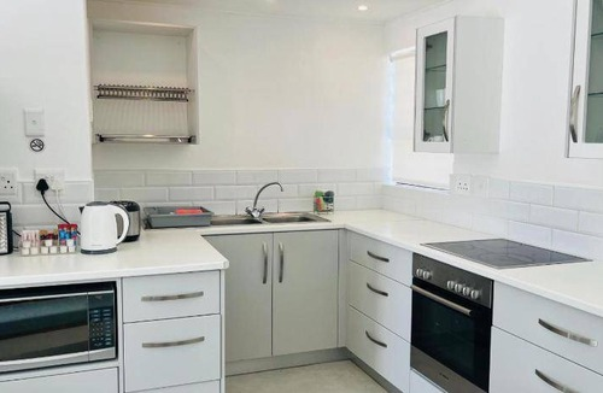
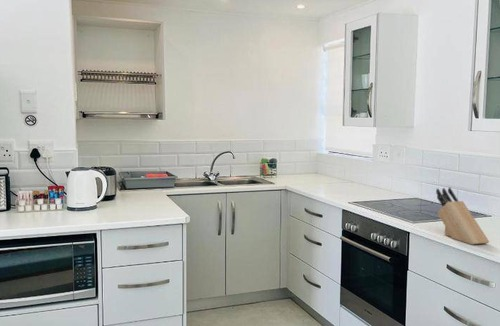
+ knife block (459, 214)
